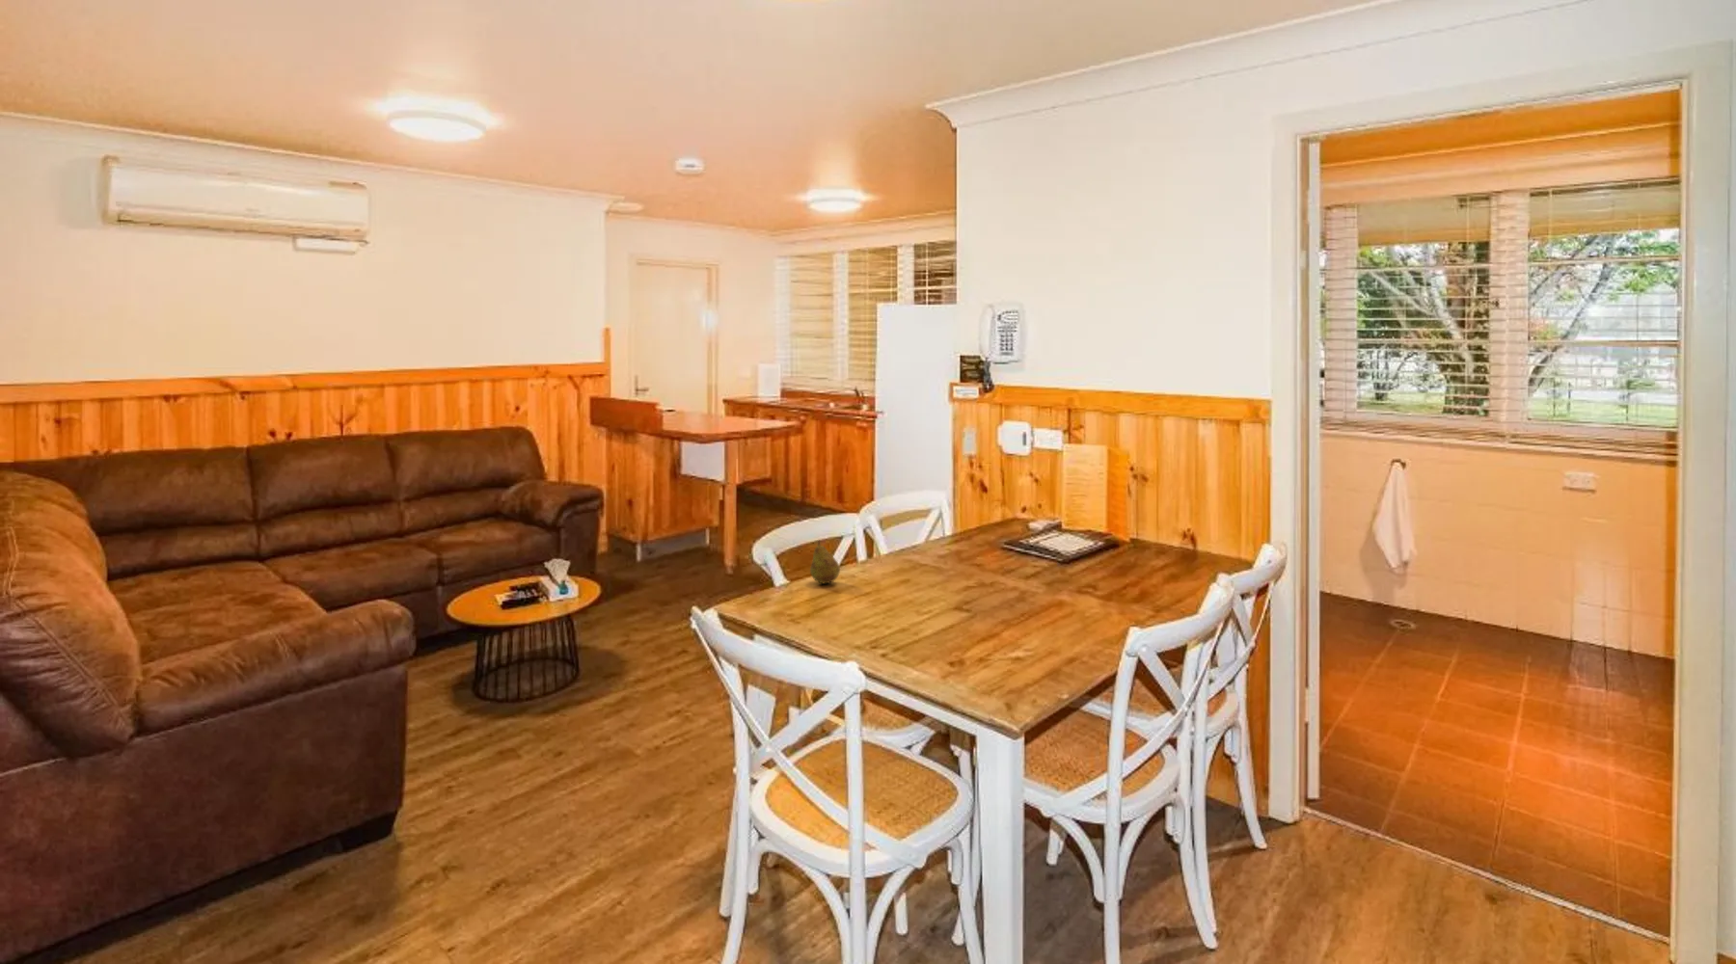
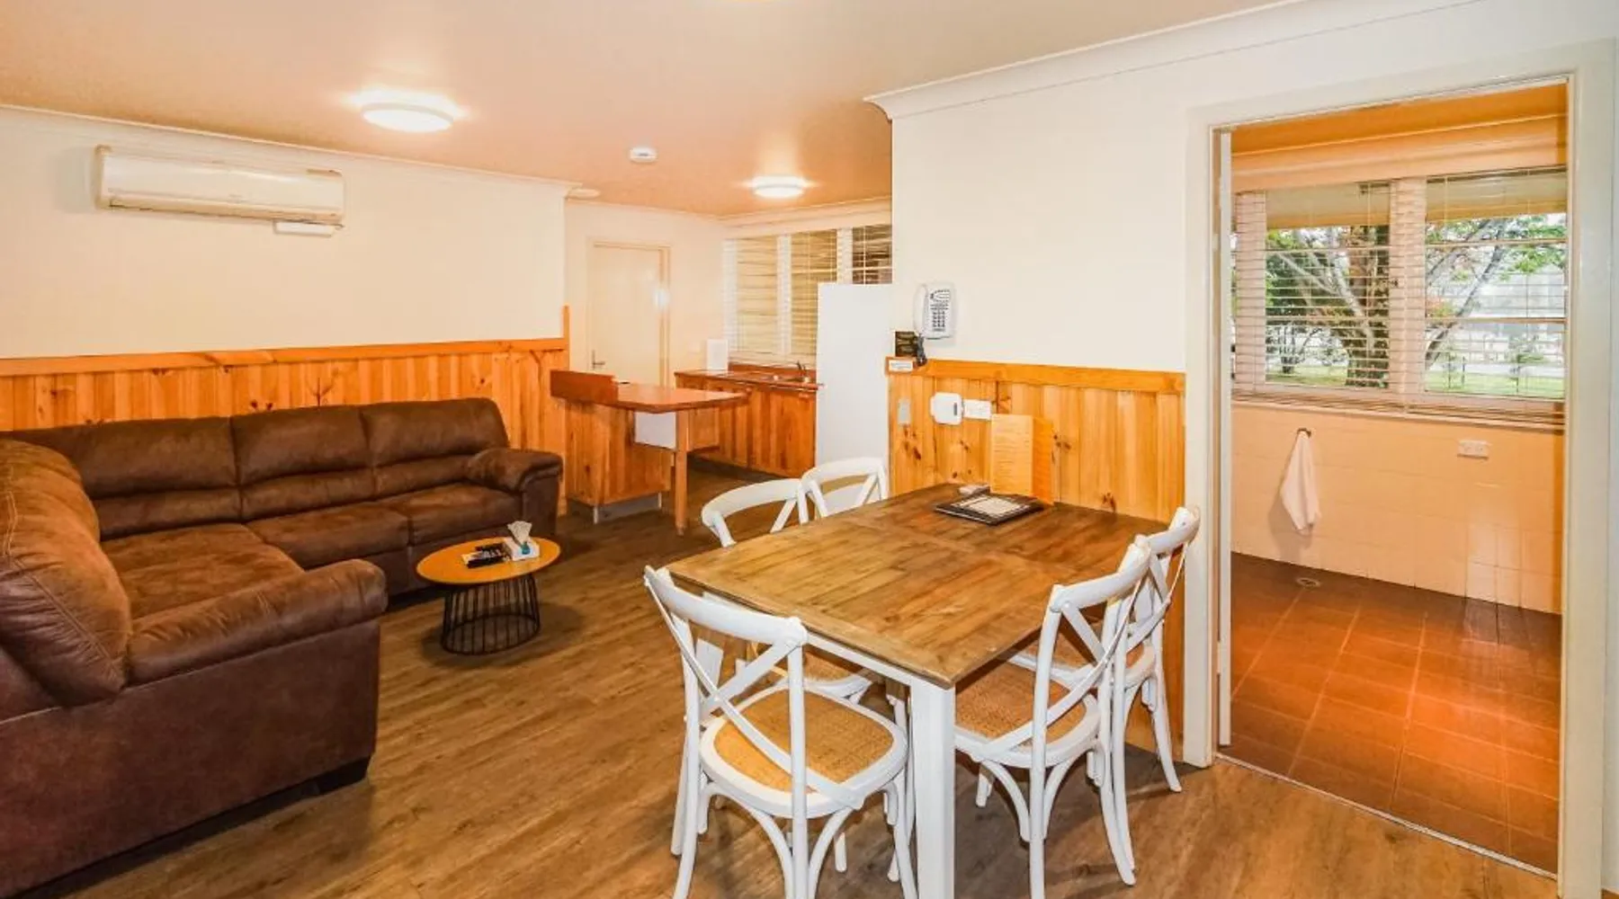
- fruit (824, 562)
